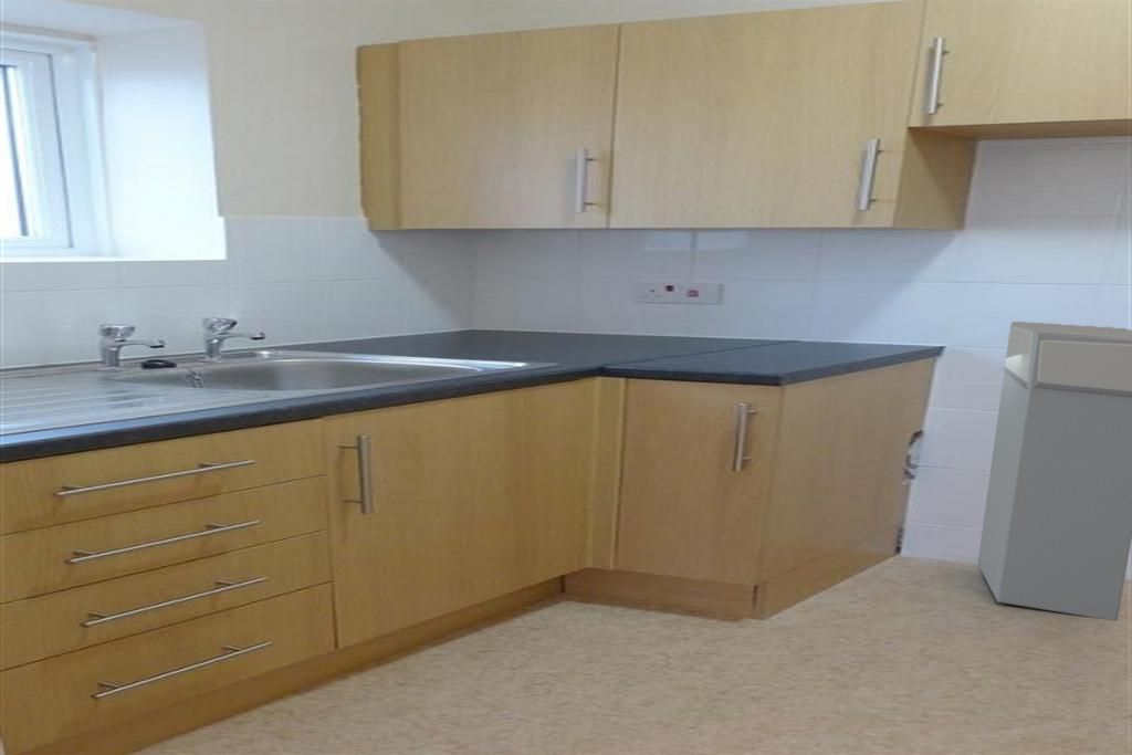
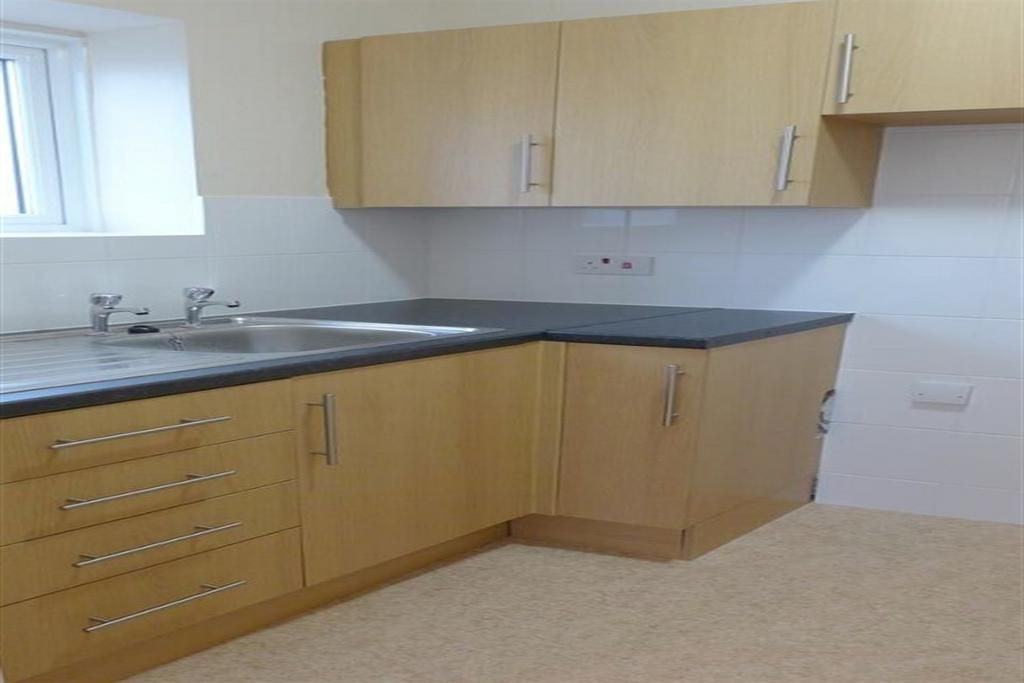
- trash bin (1061, 463)
